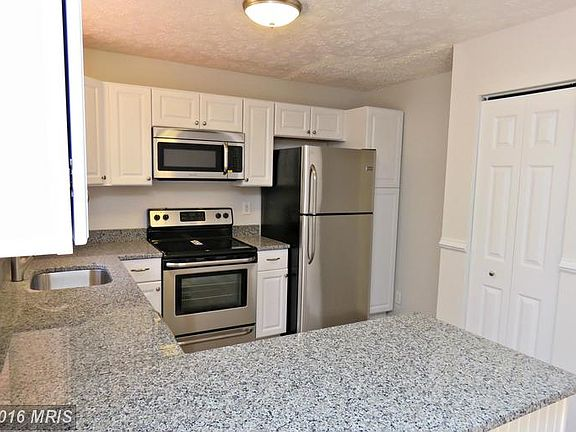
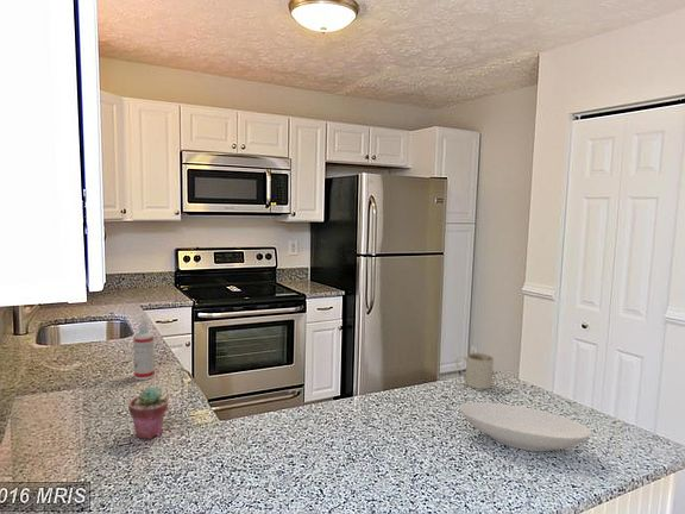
+ potted succulent (149, 410)
+ bowl (521, 430)
+ mug (473, 369)
+ spray bottle (144, 347)
